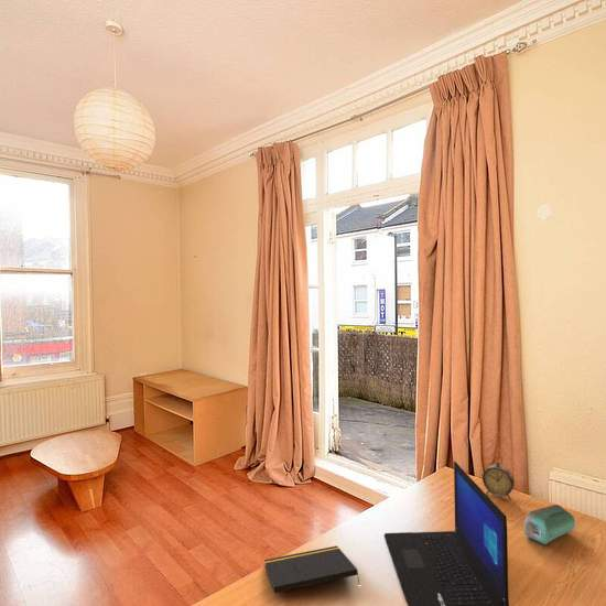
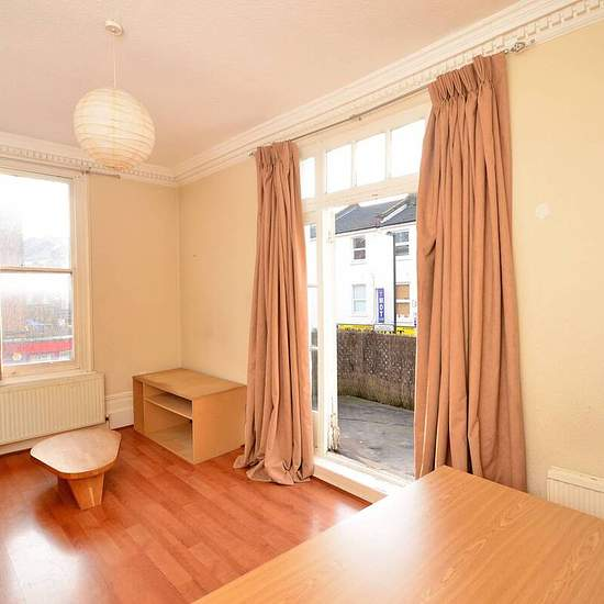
- notepad (309, 566)
- speaker (552, 524)
- alarm clock (498, 475)
- laptop (436, 532)
